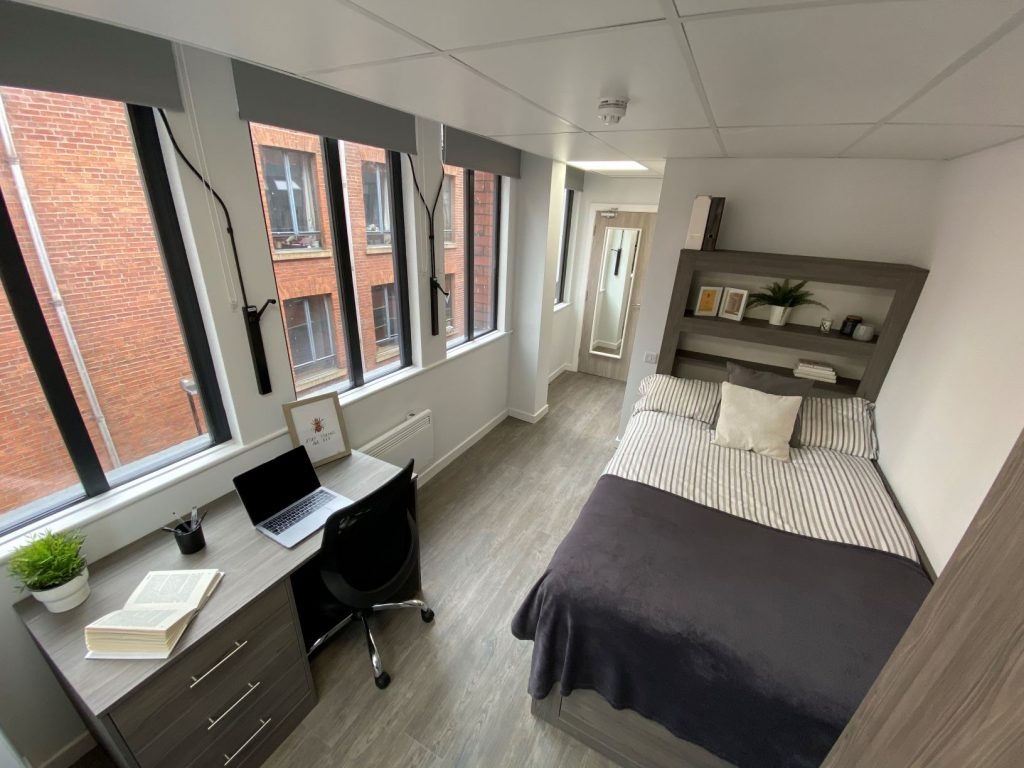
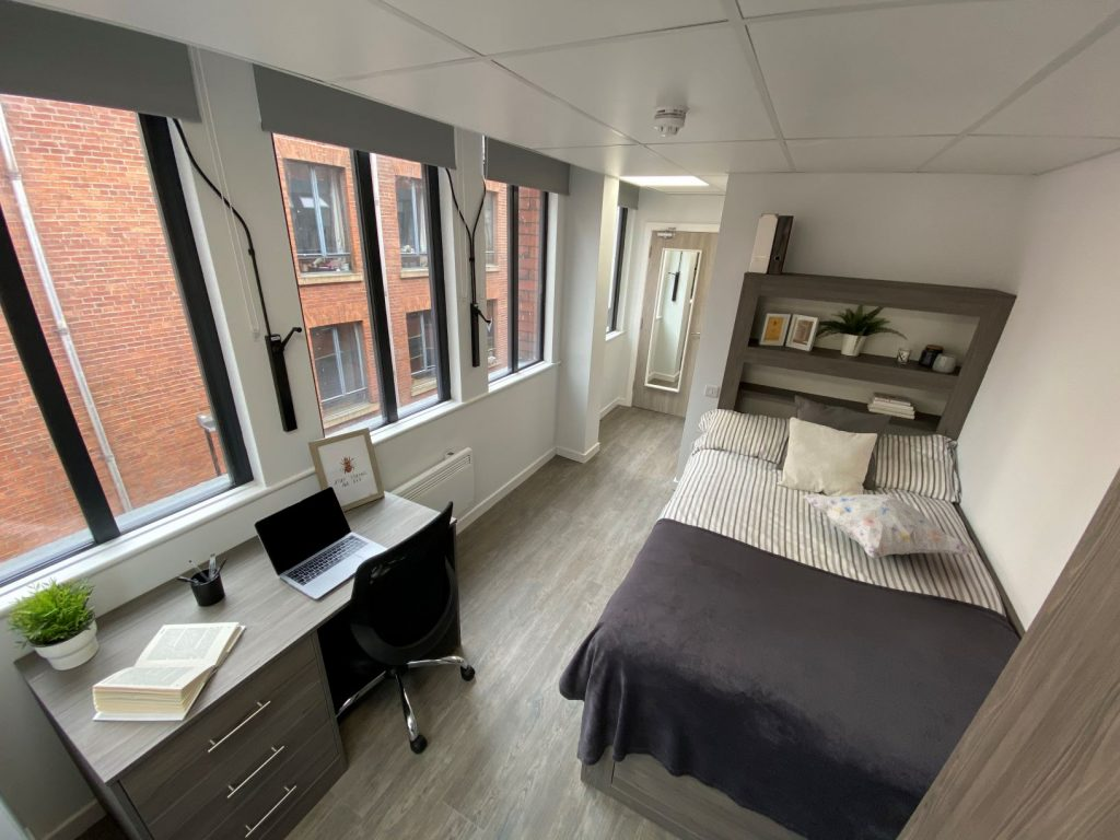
+ decorative pillow (882, 522)
